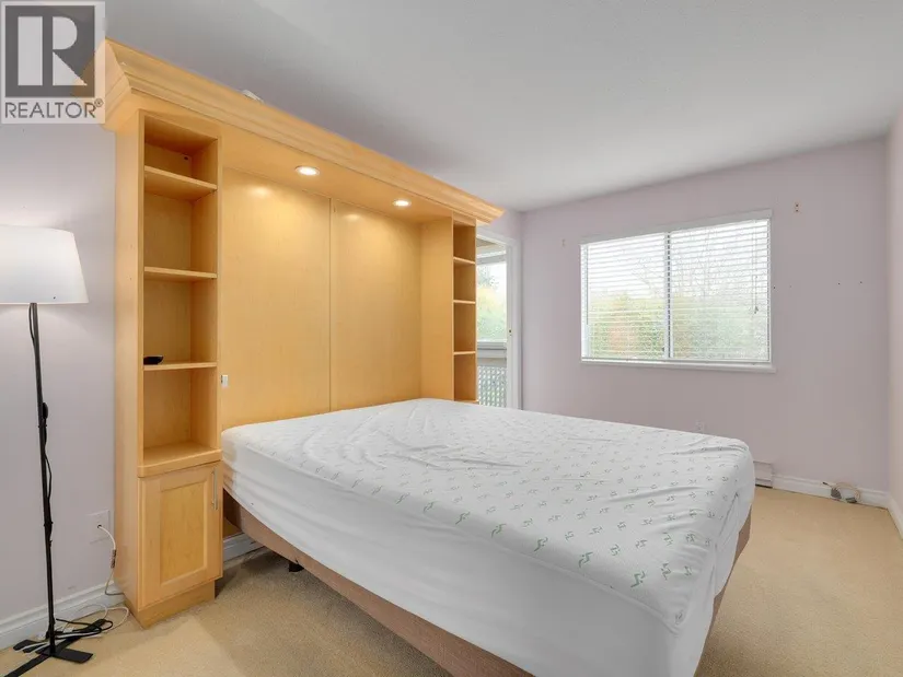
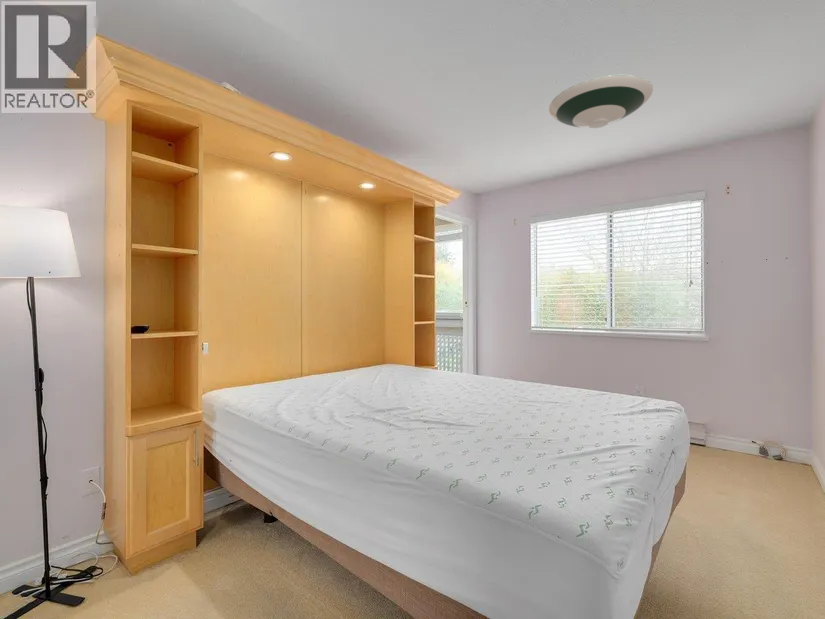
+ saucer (598, 113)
